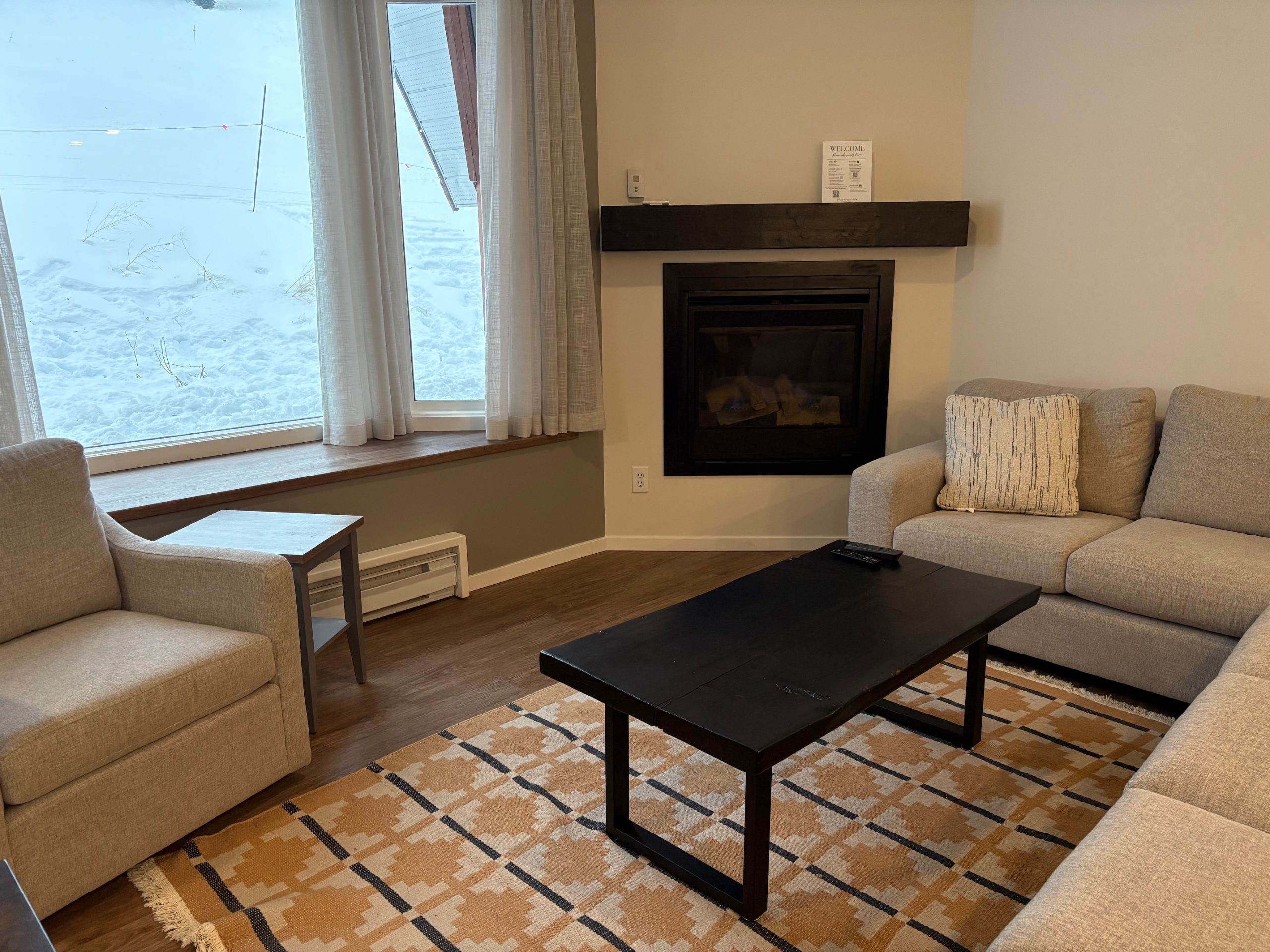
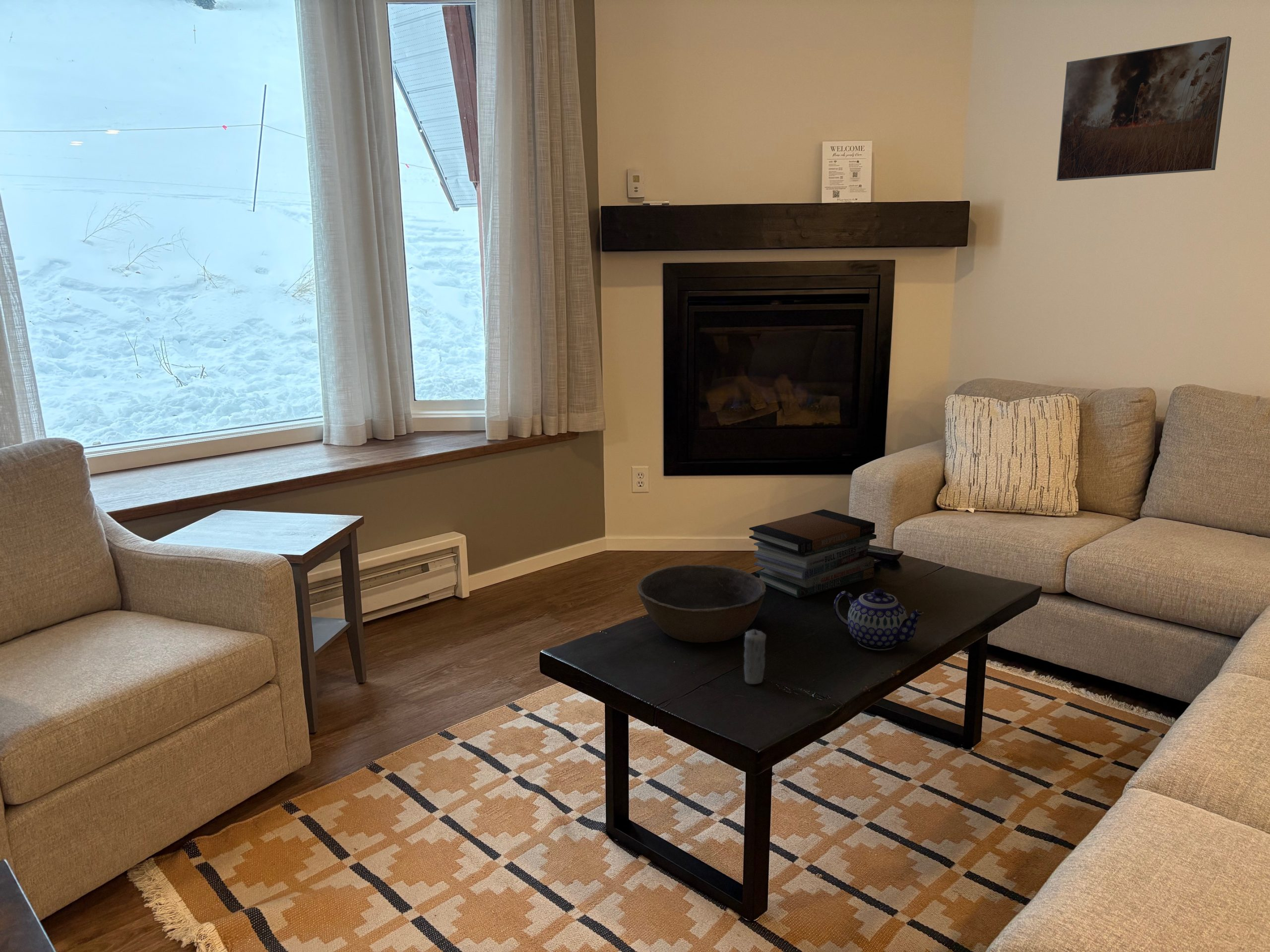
+ teapot (877, 615)
+ candle (755, 651)
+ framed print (1138, 114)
+ book stack (813, 552)
+ bowl (701, 605)
